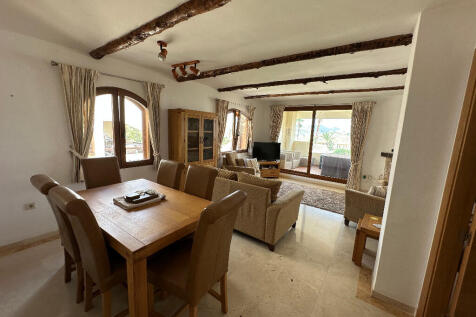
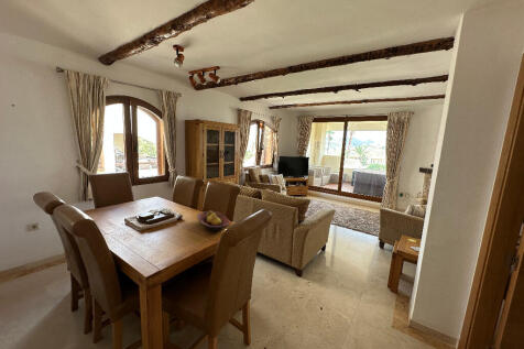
+ fruit bowl (212, 218)
